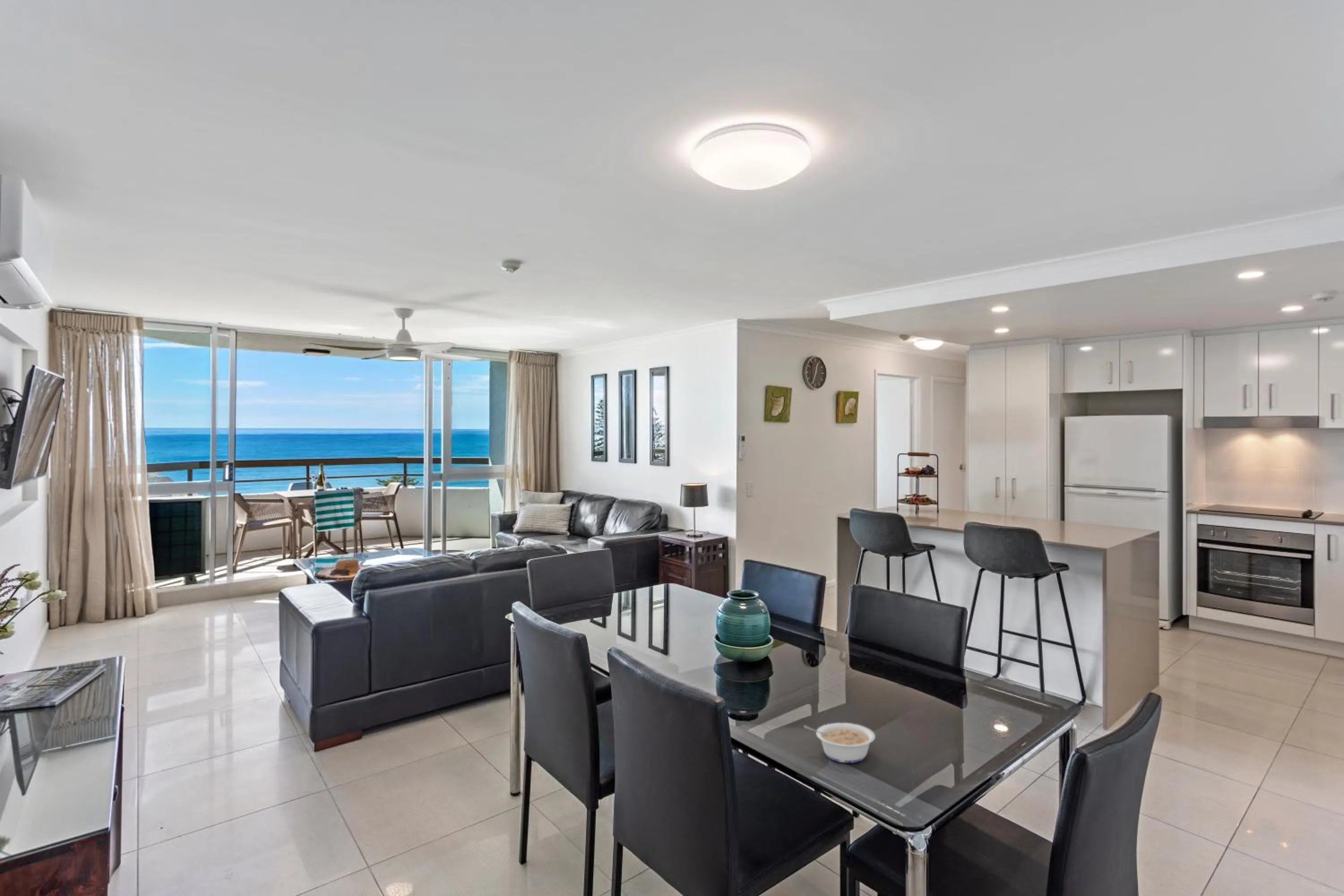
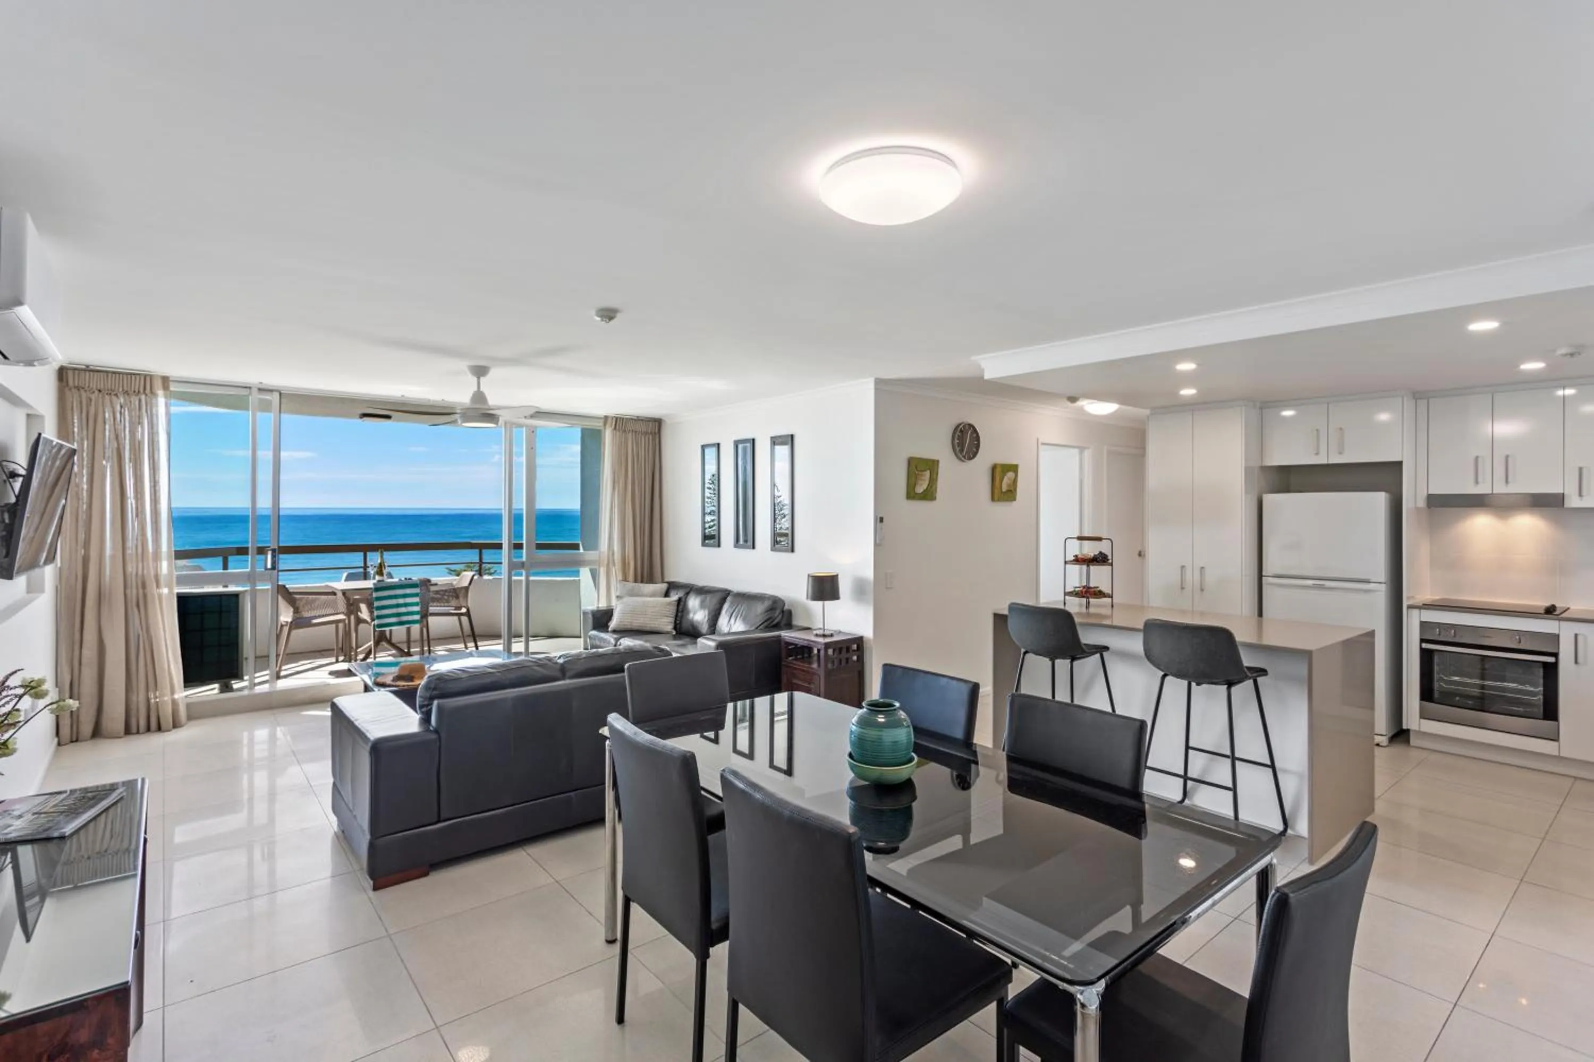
- legume (843, 742)
